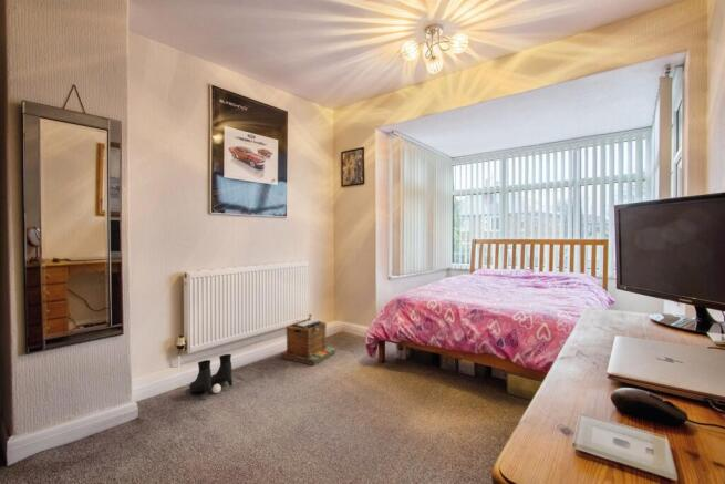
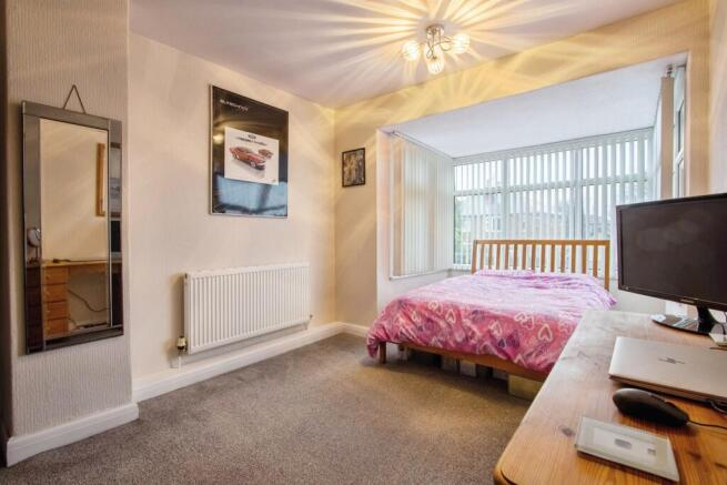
- boots (210, 371)
- clothes hamper (308, 337)
